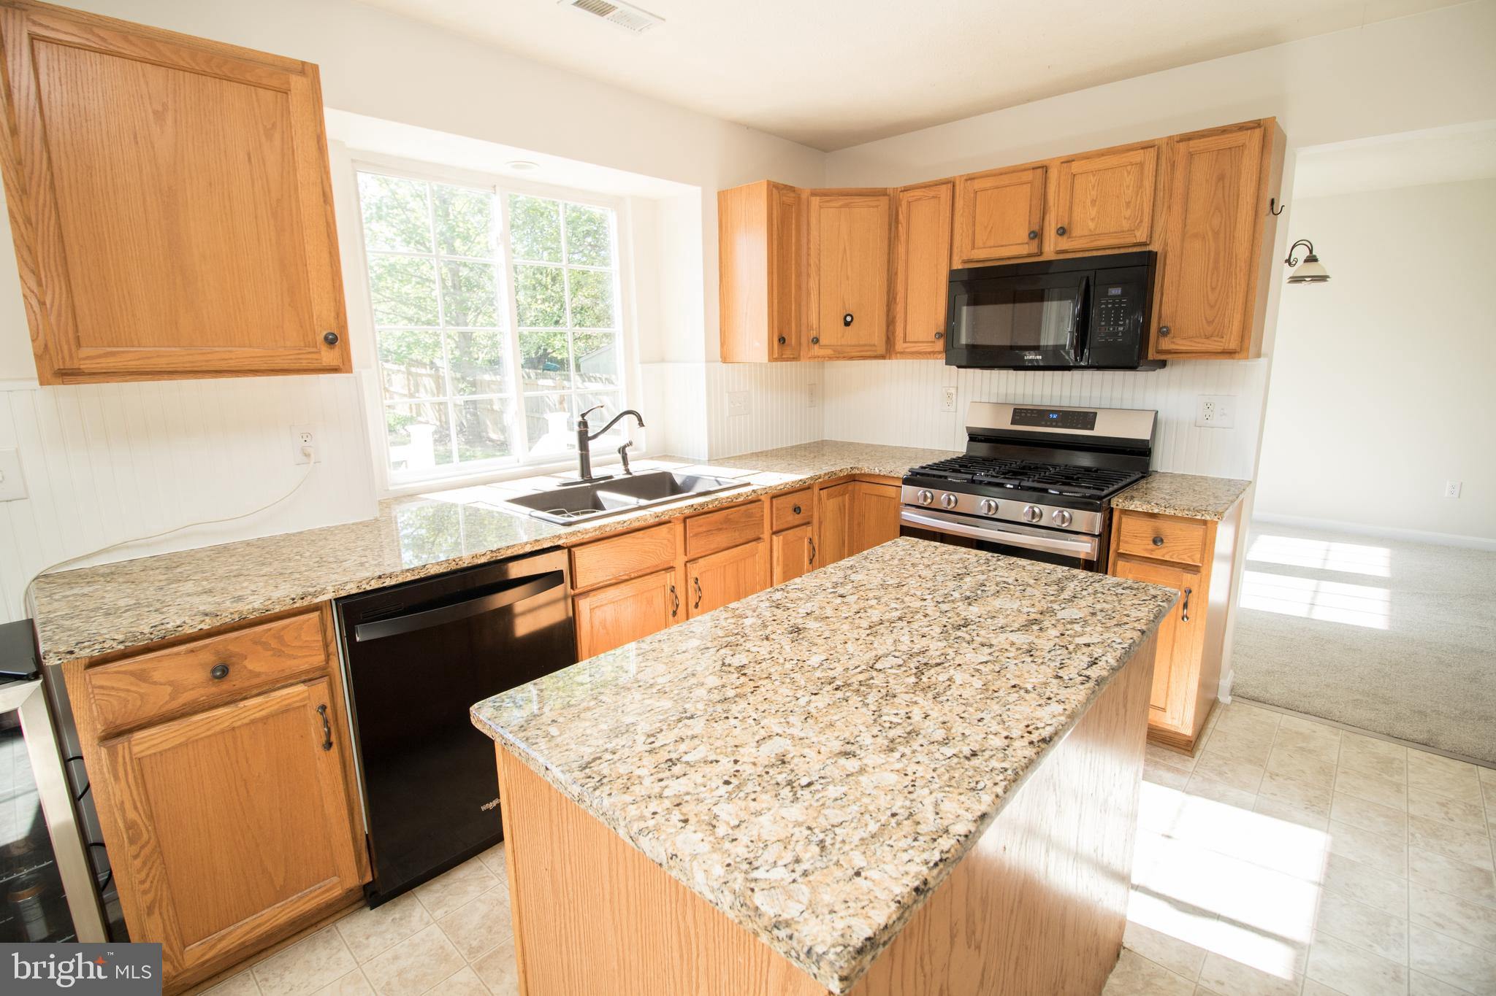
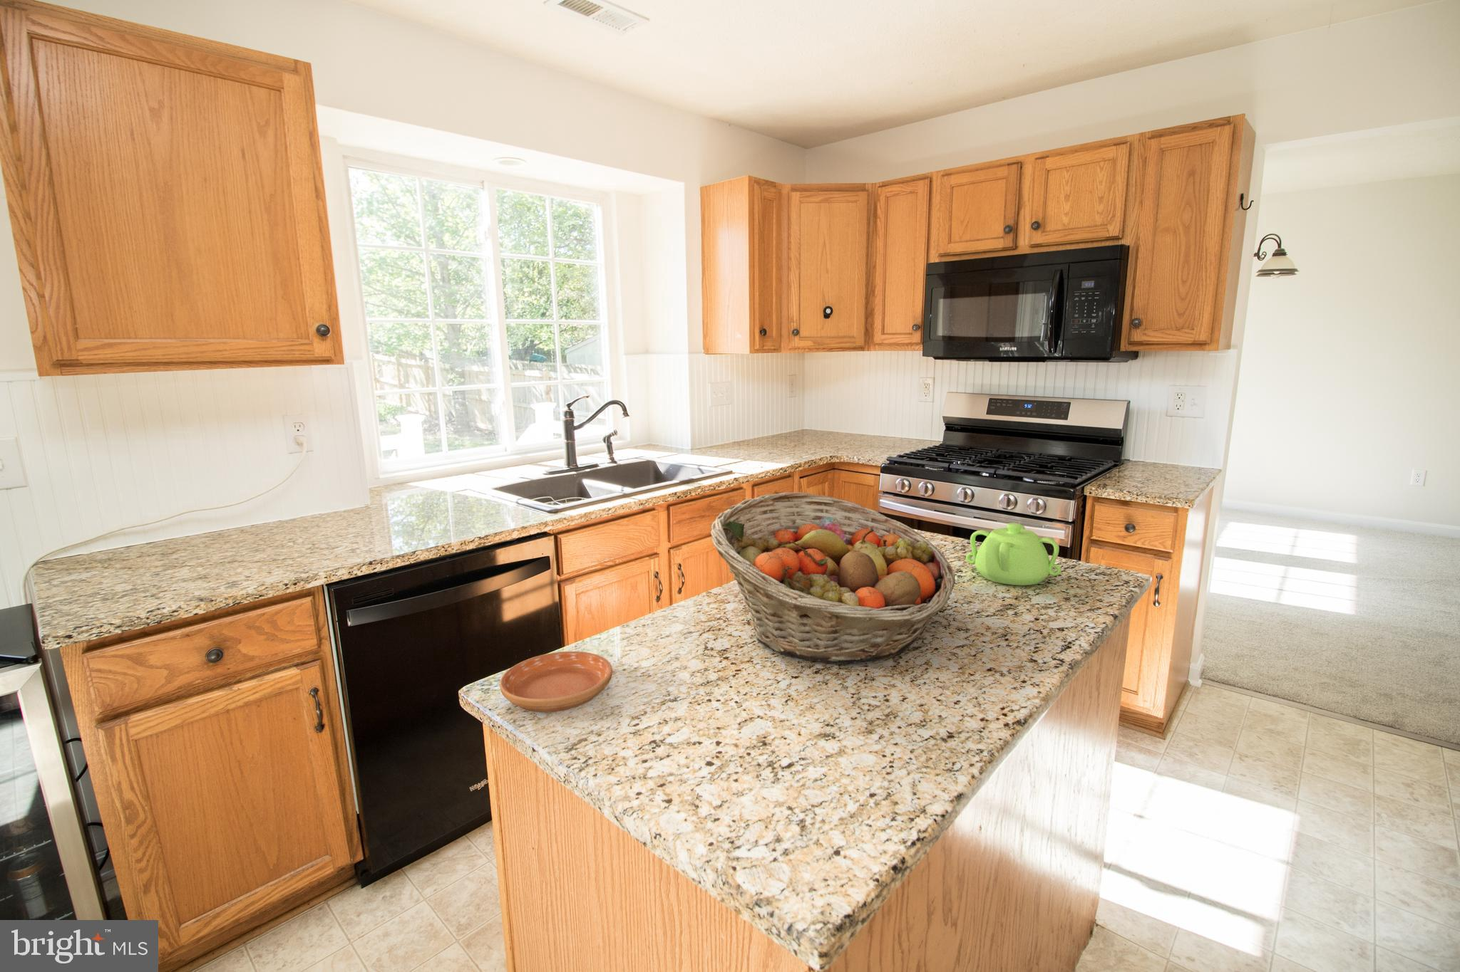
+ teapot (1013, 550)
+ fruit basket (834, 567)
+ saucer (558, 682)
